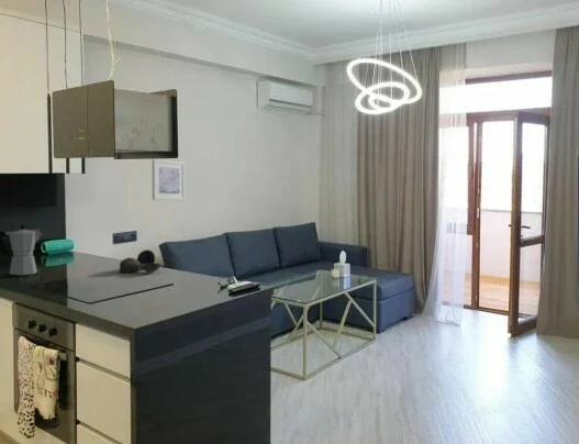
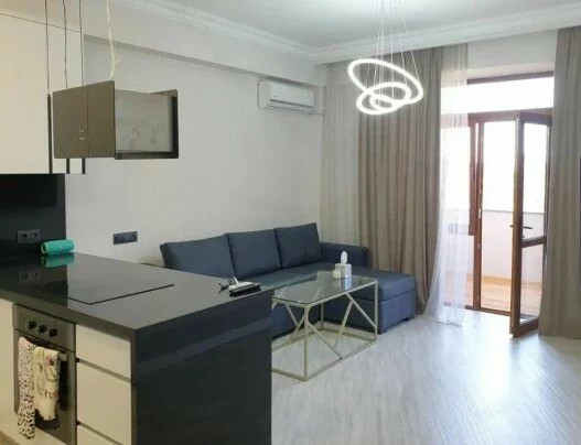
- decorative bowl (140, 260)
- moka pot (20, 248)
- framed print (168, 180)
